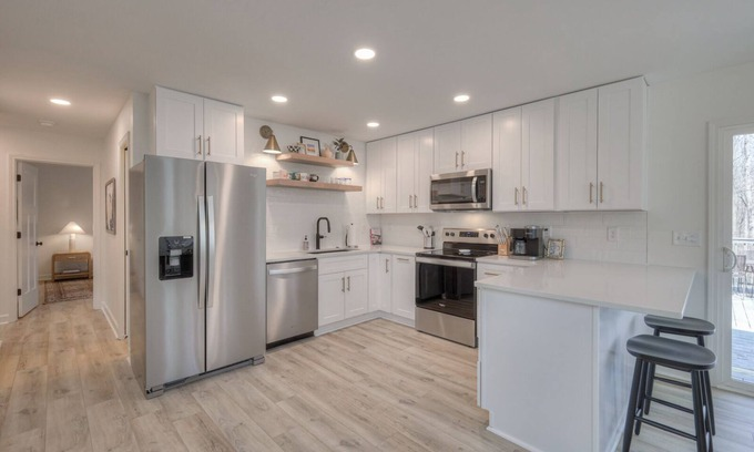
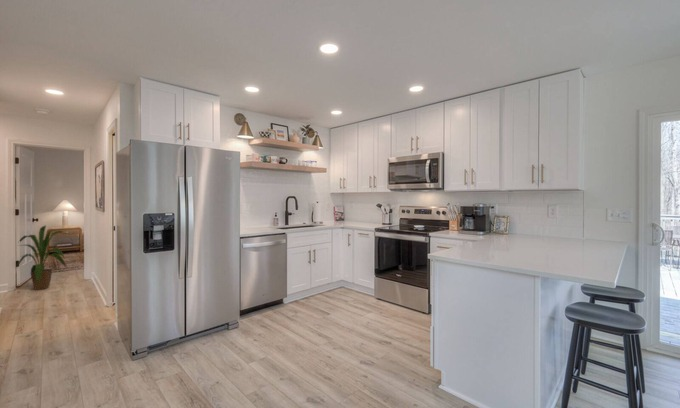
+ house plant (44, 255)
